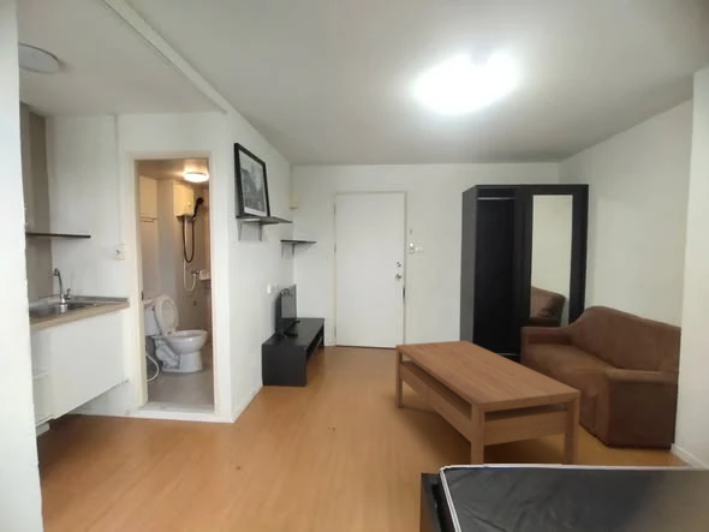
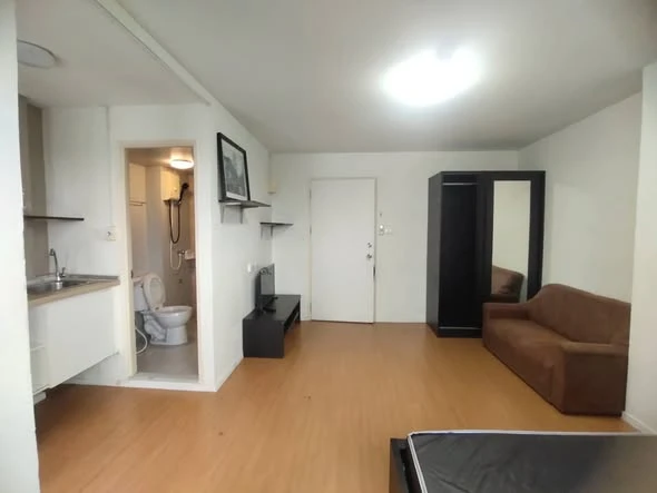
- coffee table (470, 399)
